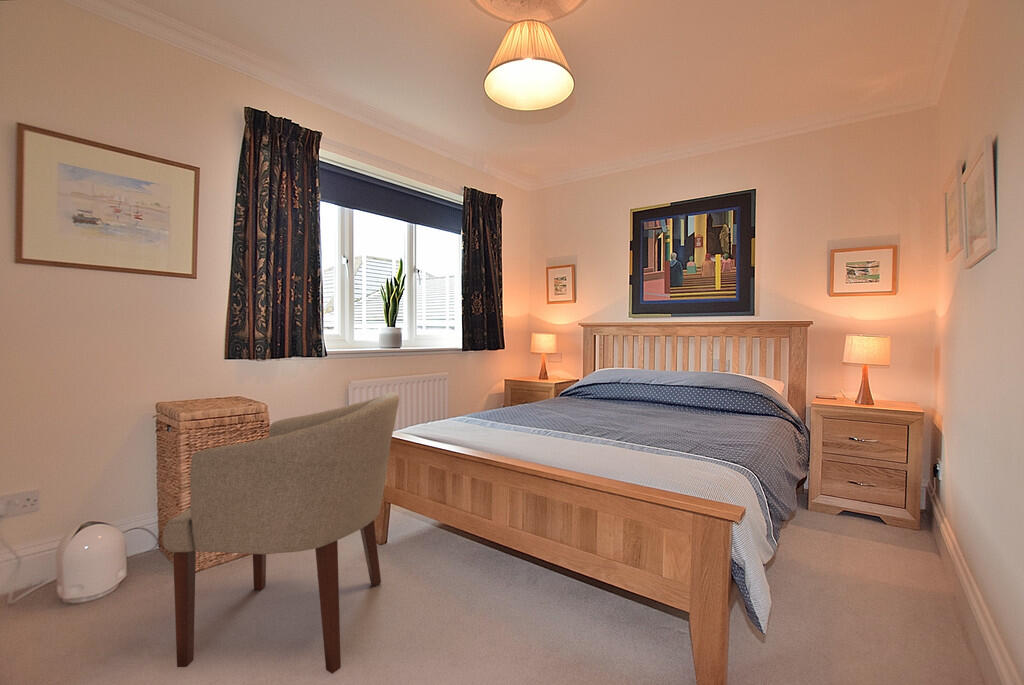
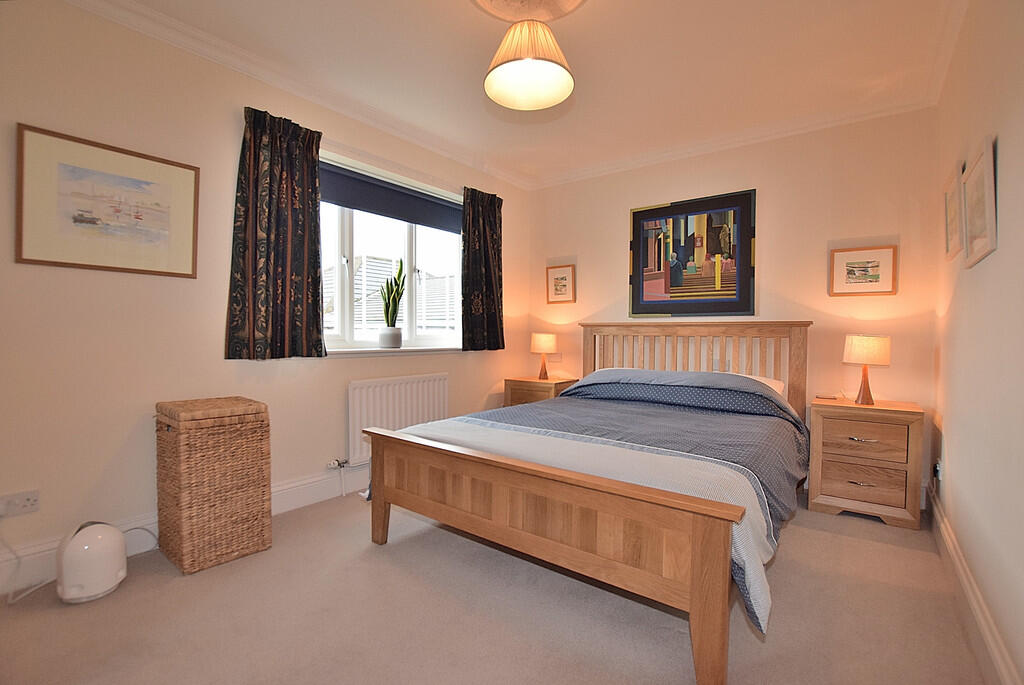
- chair (306, 508)
